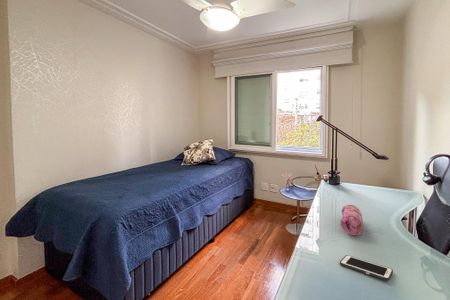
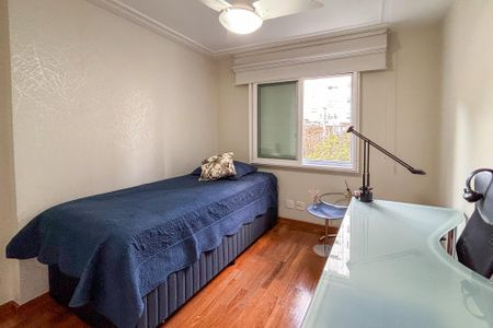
- cell phone (365, 266)
- pencil case (351, 218)
